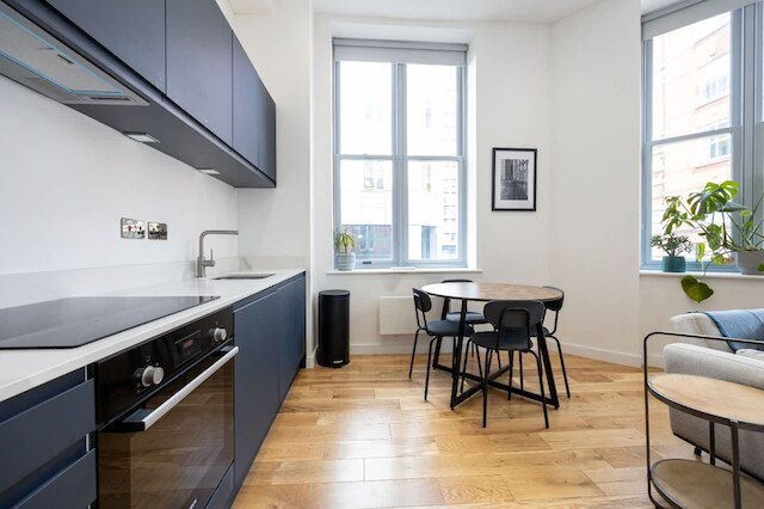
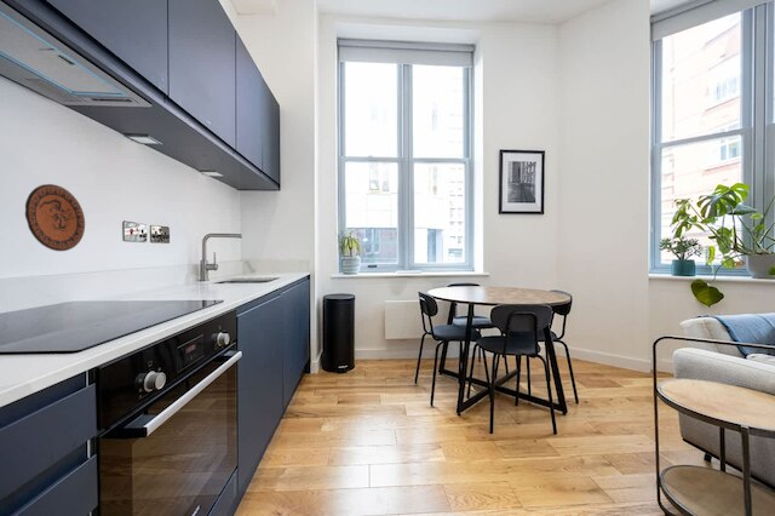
+ decorative plate (56, 218)
